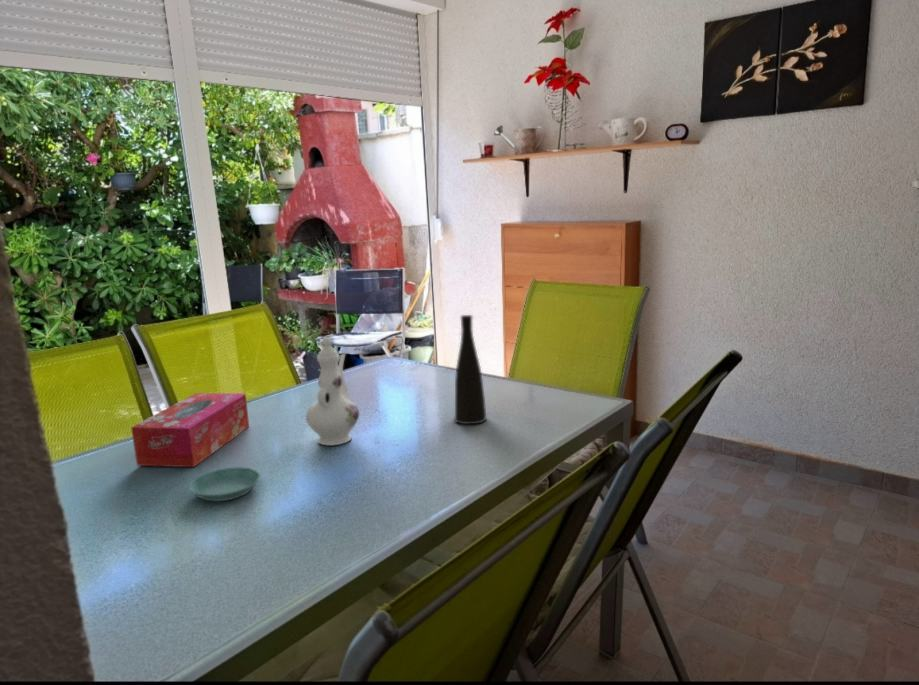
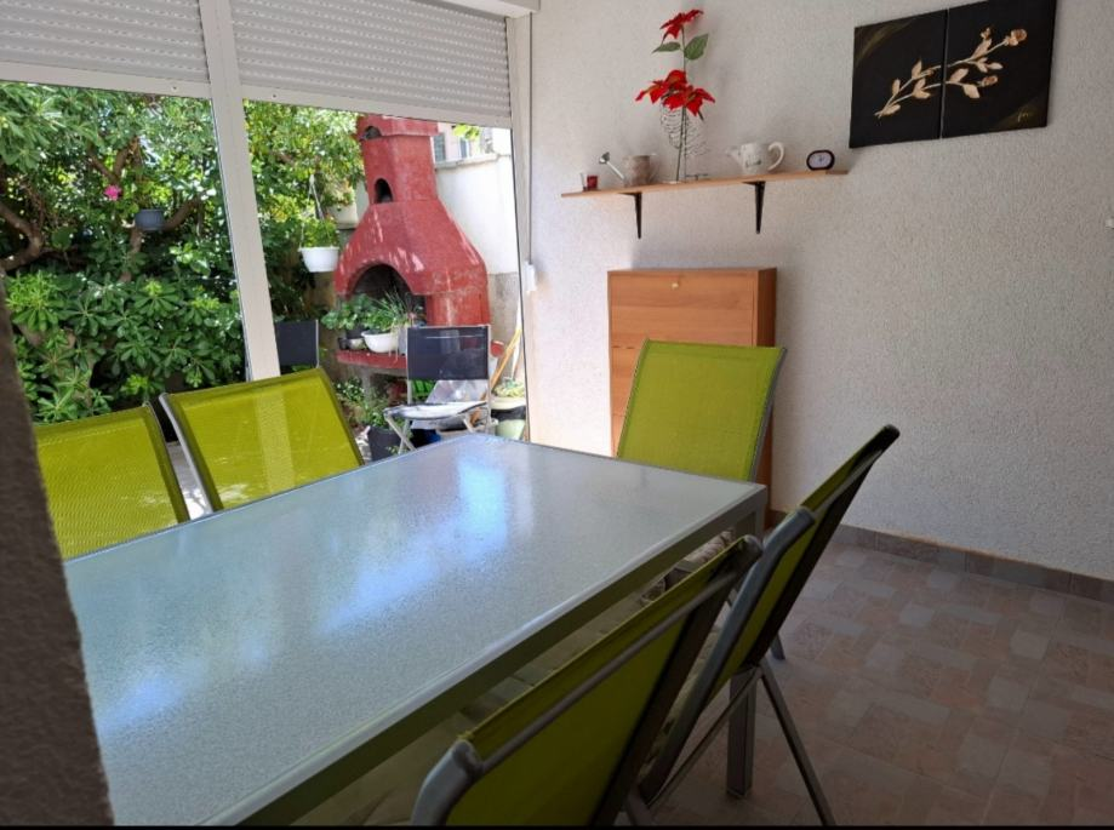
- vase (468, 368)
- tissue box (195, 426)
- chinaware (333, 387)
- saucer (225, 485)
